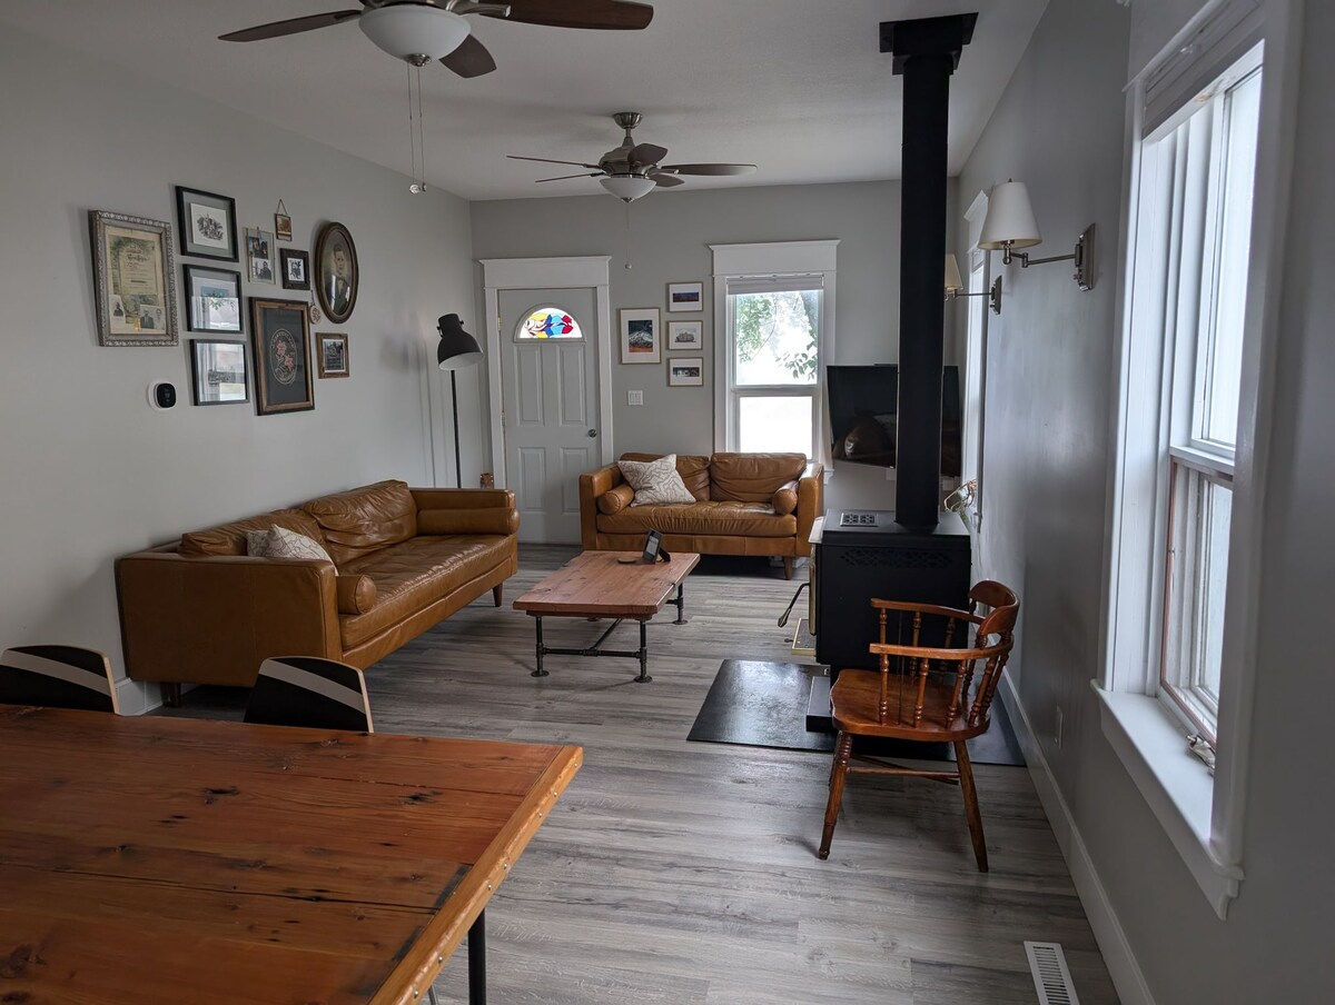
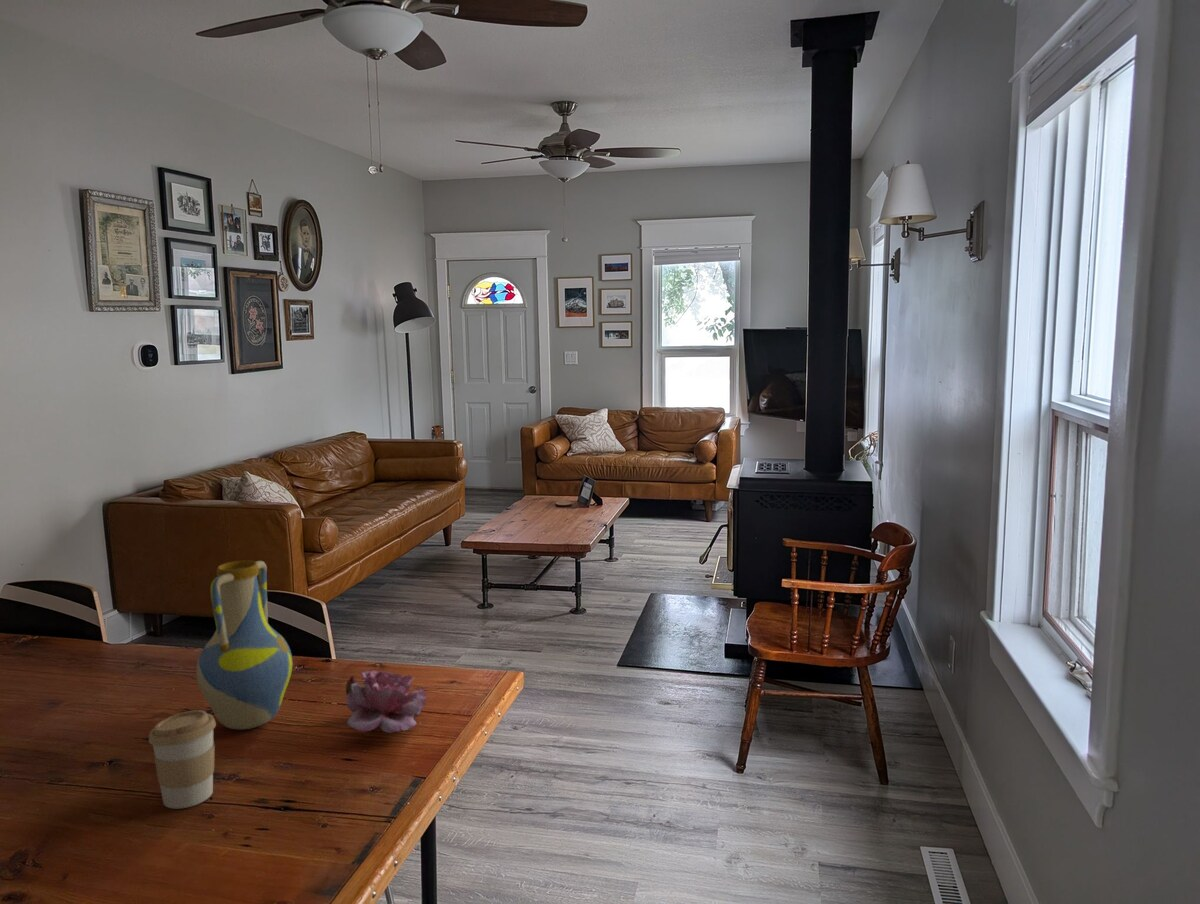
+ vase (243, 644)
+ flower (386, 700)
+ coffee cup (184, 756)
